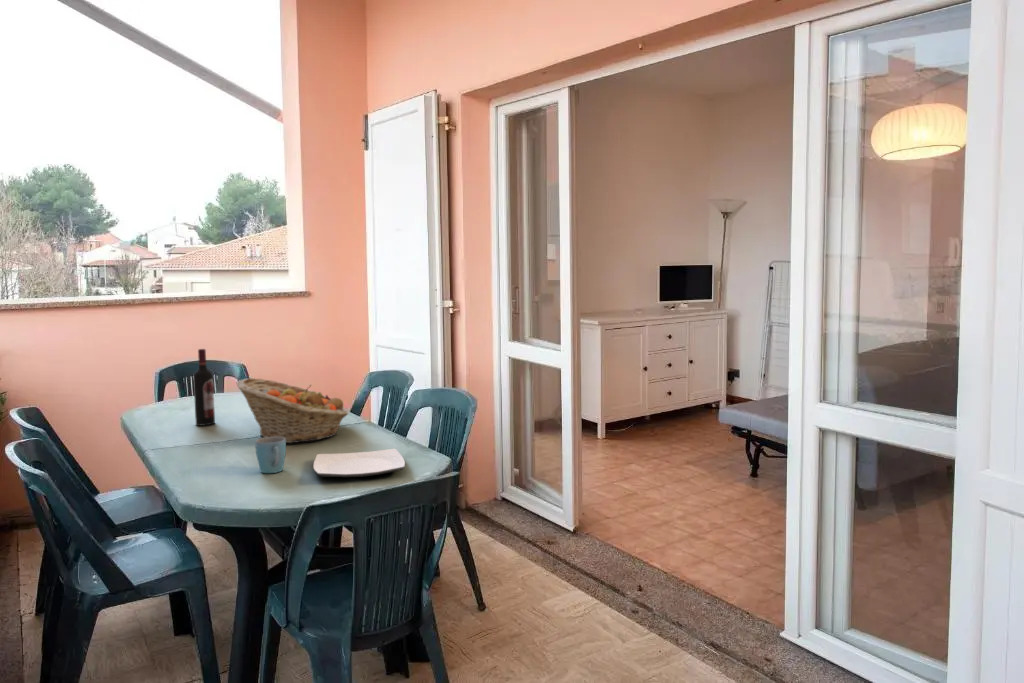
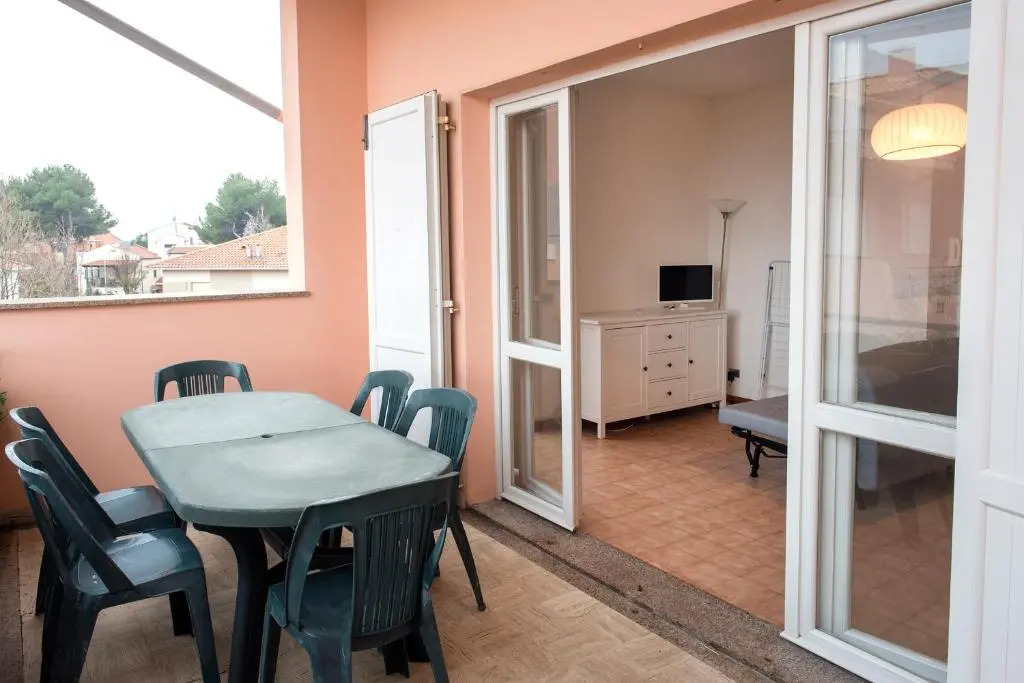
- plate (359, 464)
- fruit basket (293, 406)
- wine bottle (203, 386)
- mug (272, 456)
